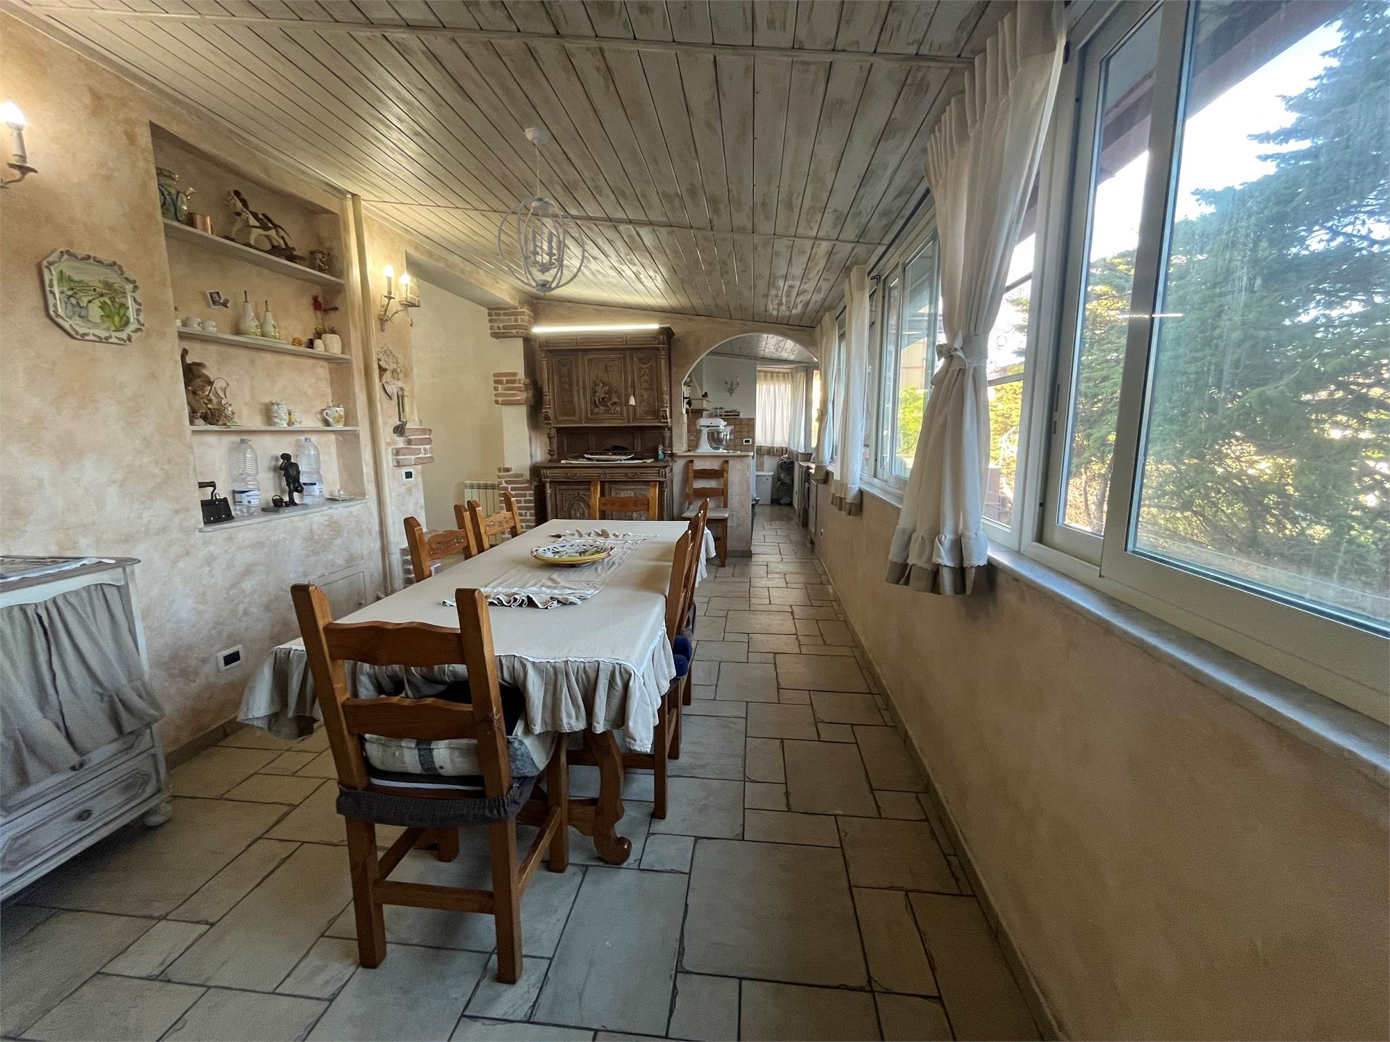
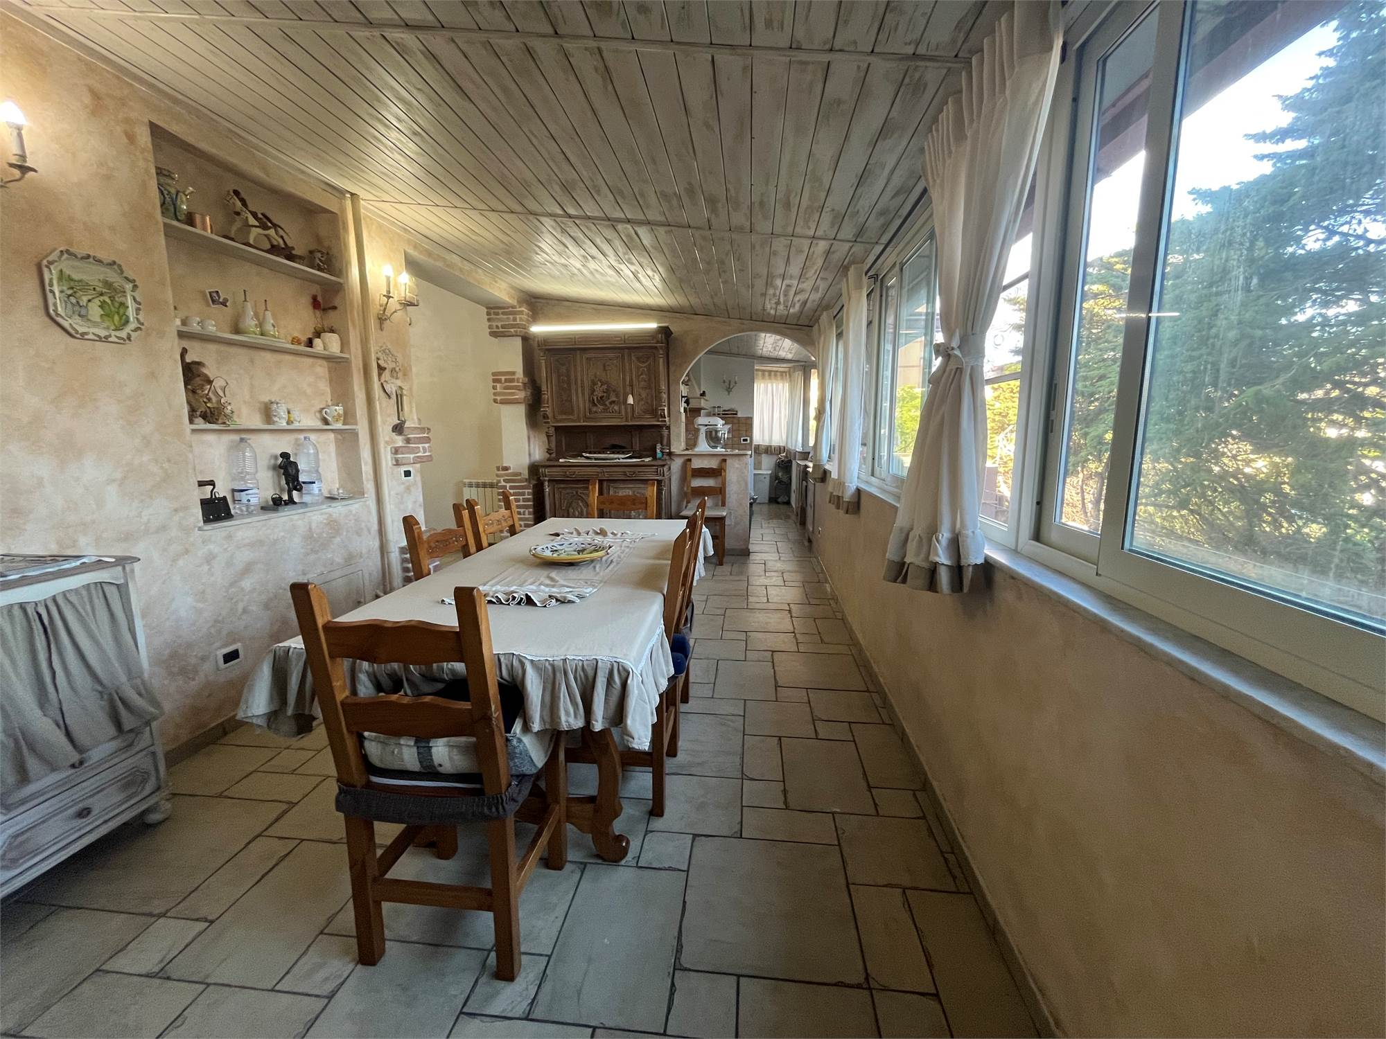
- chandelier (541, 217)
